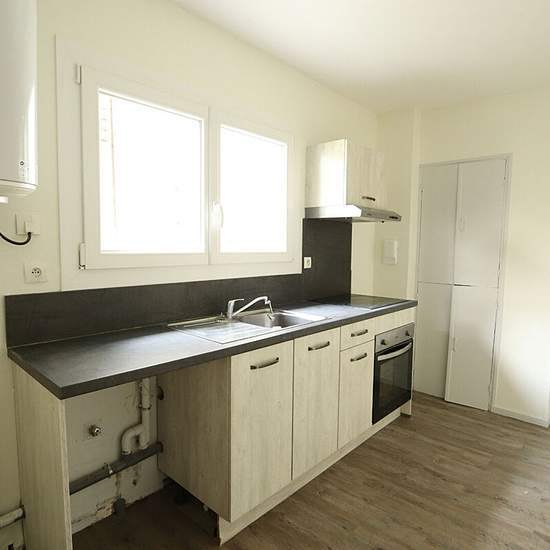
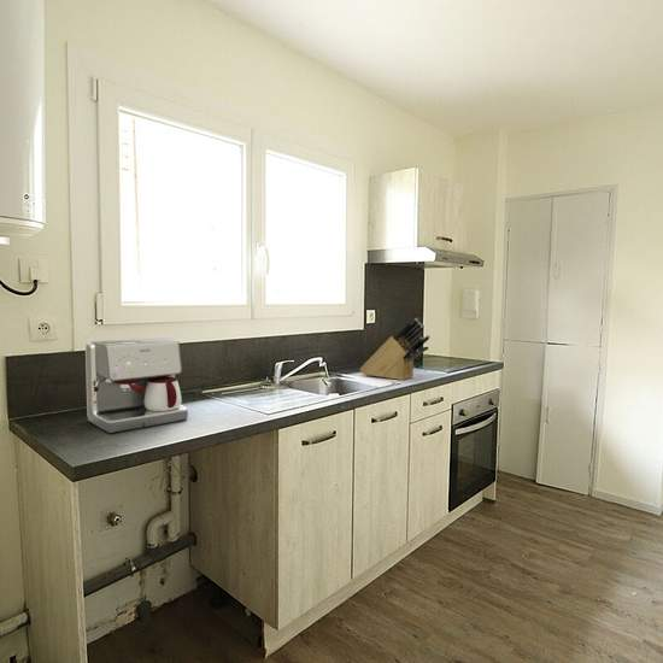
+ coffee maker (137, 380)
+ knife block (394, 347)
